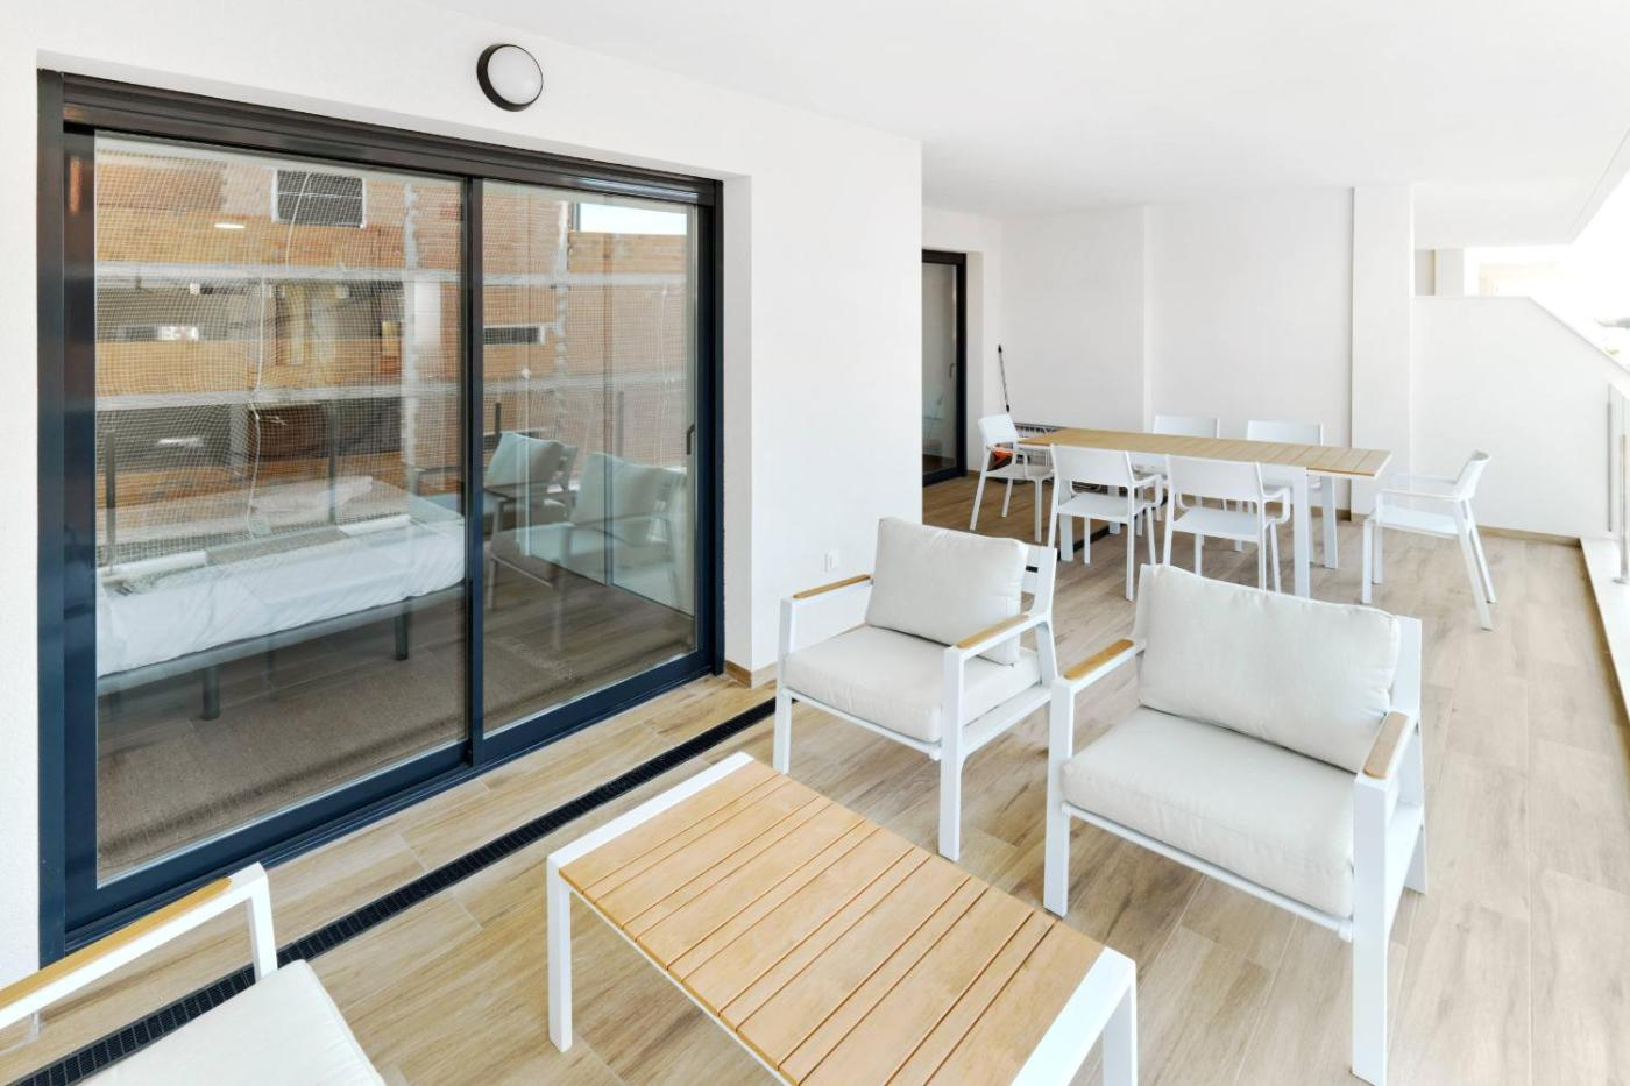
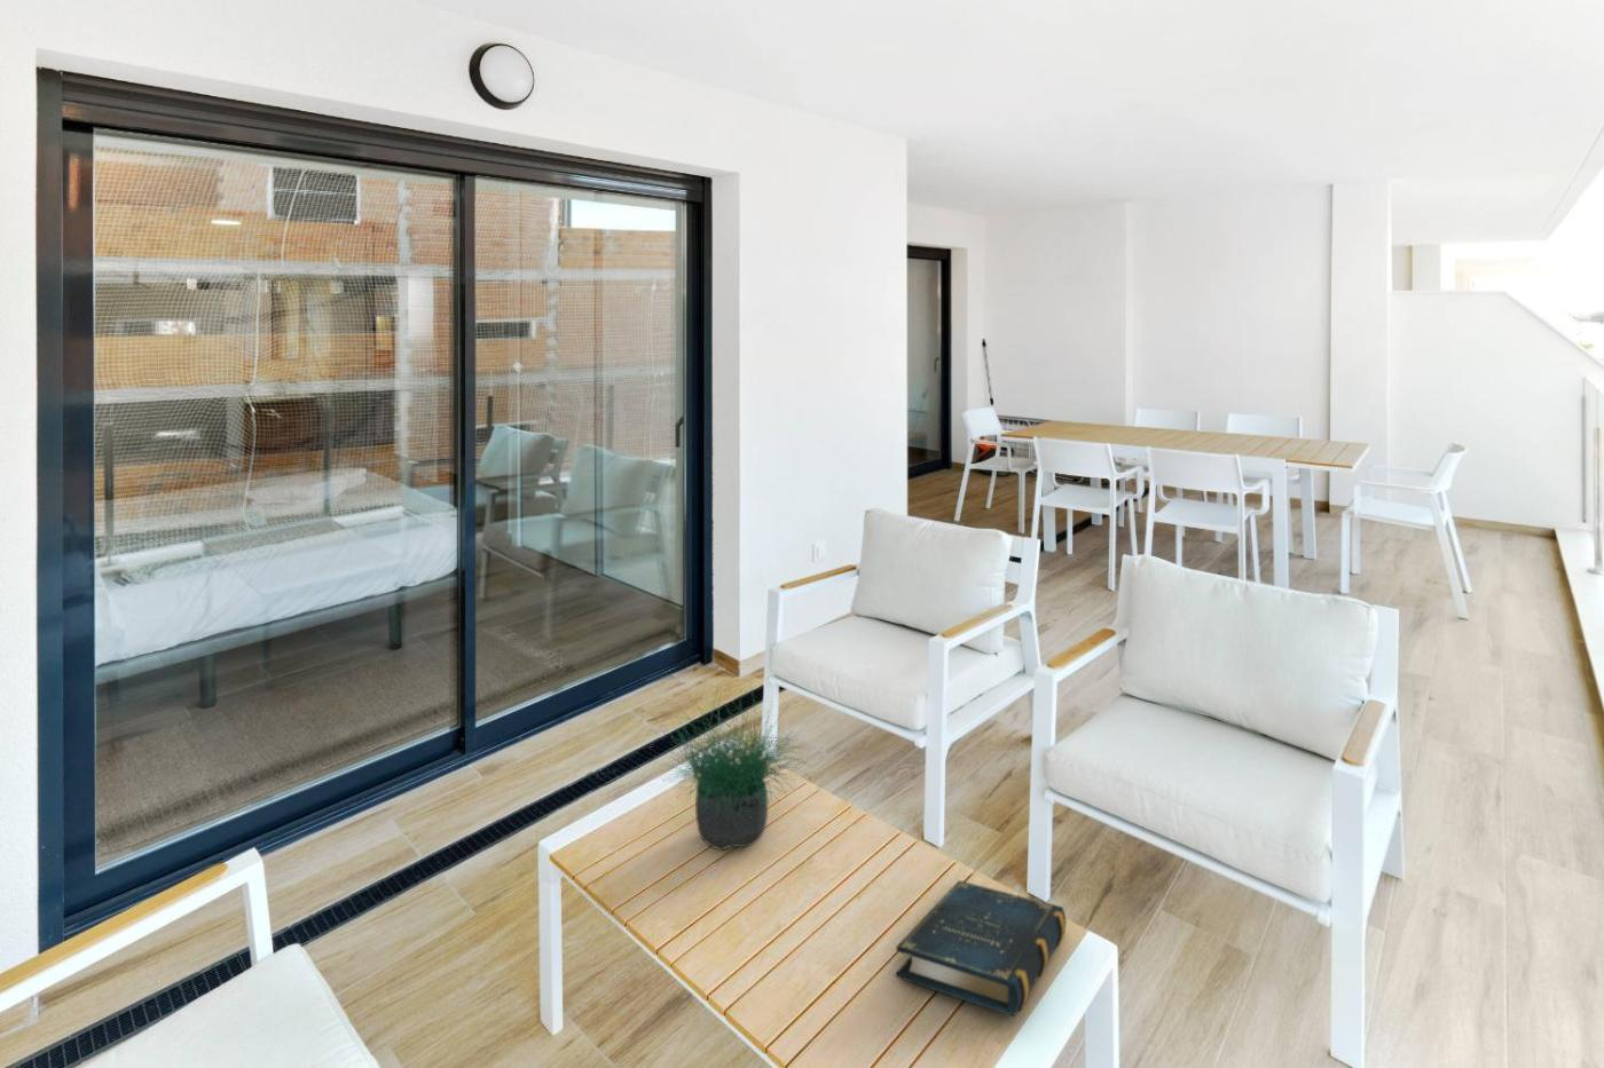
+ book (985, 940)
+ potted plant (731, 759)
